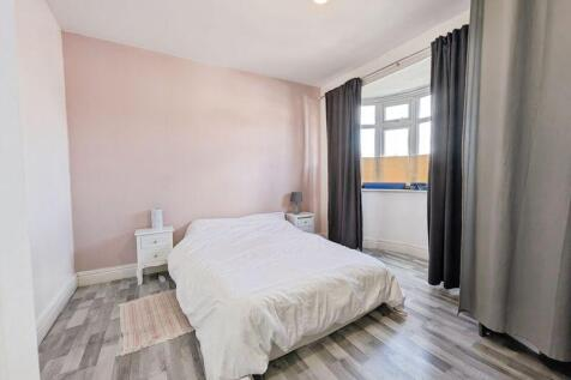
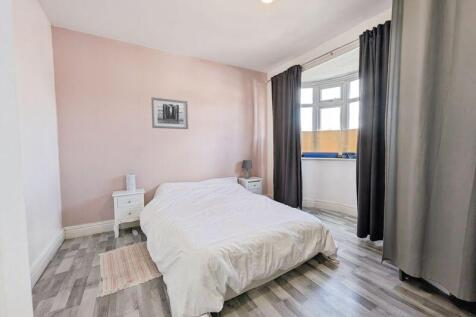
+ wall art (170, 114)
